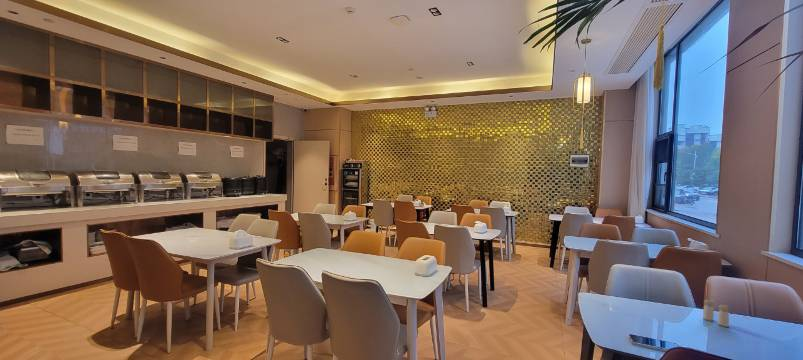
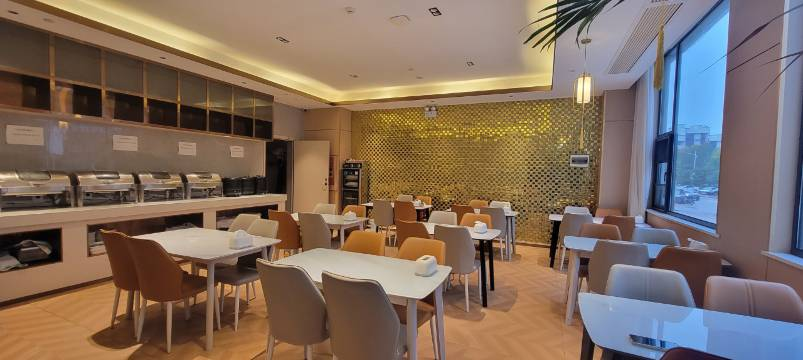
- salt and pepper shaker (713, 312)
